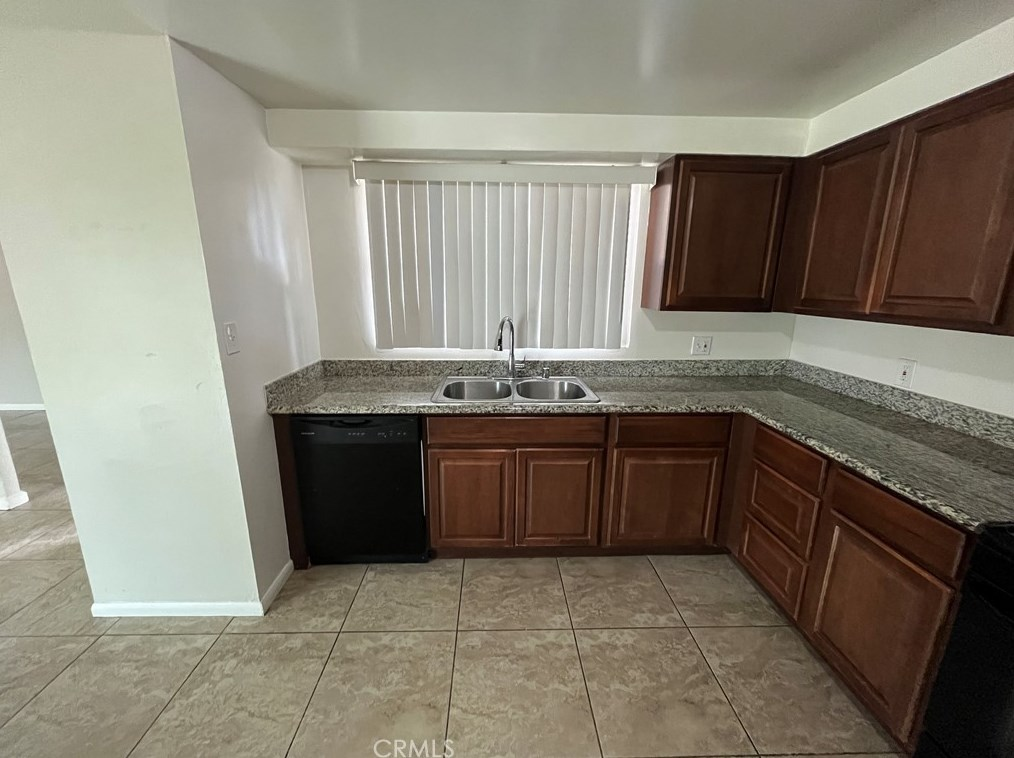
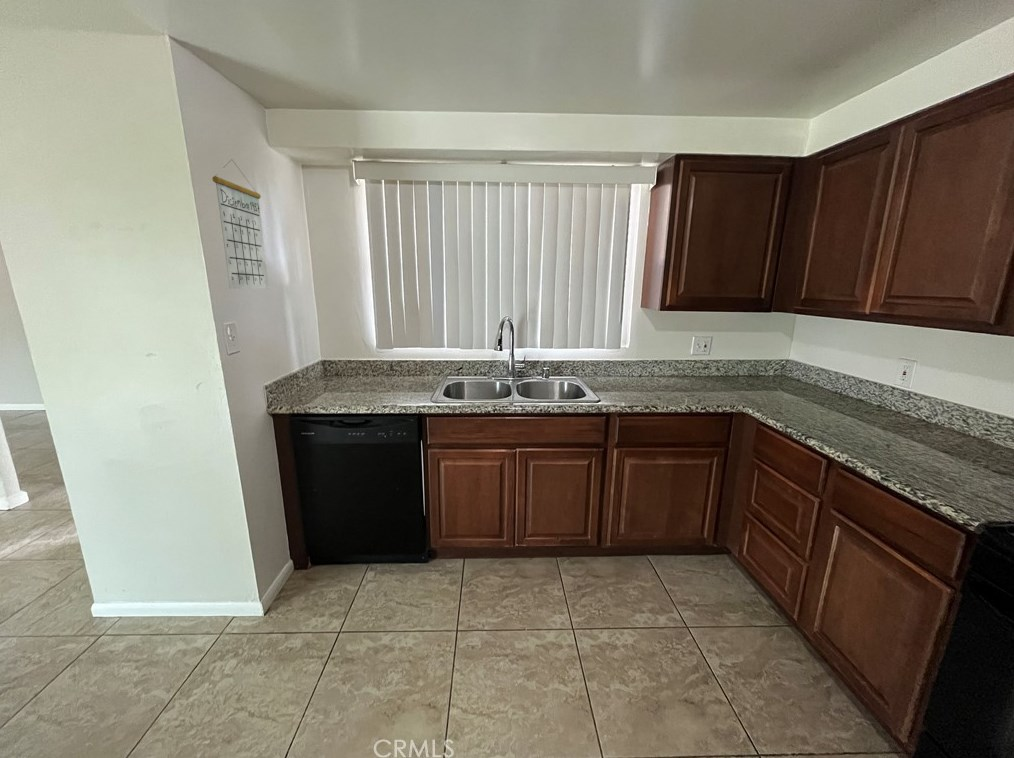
+ calendar (242, 226)
